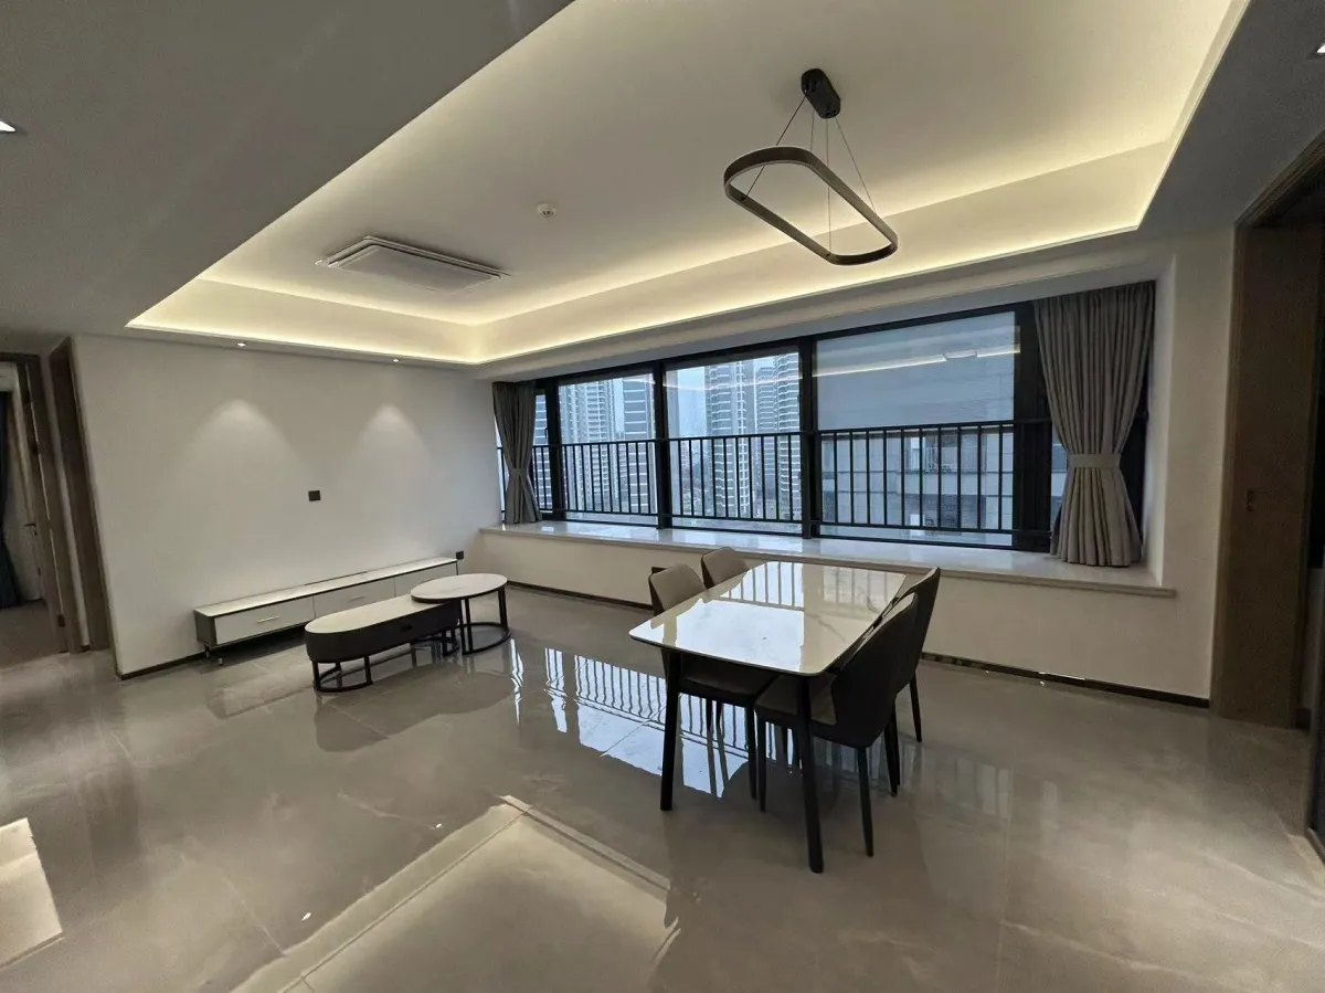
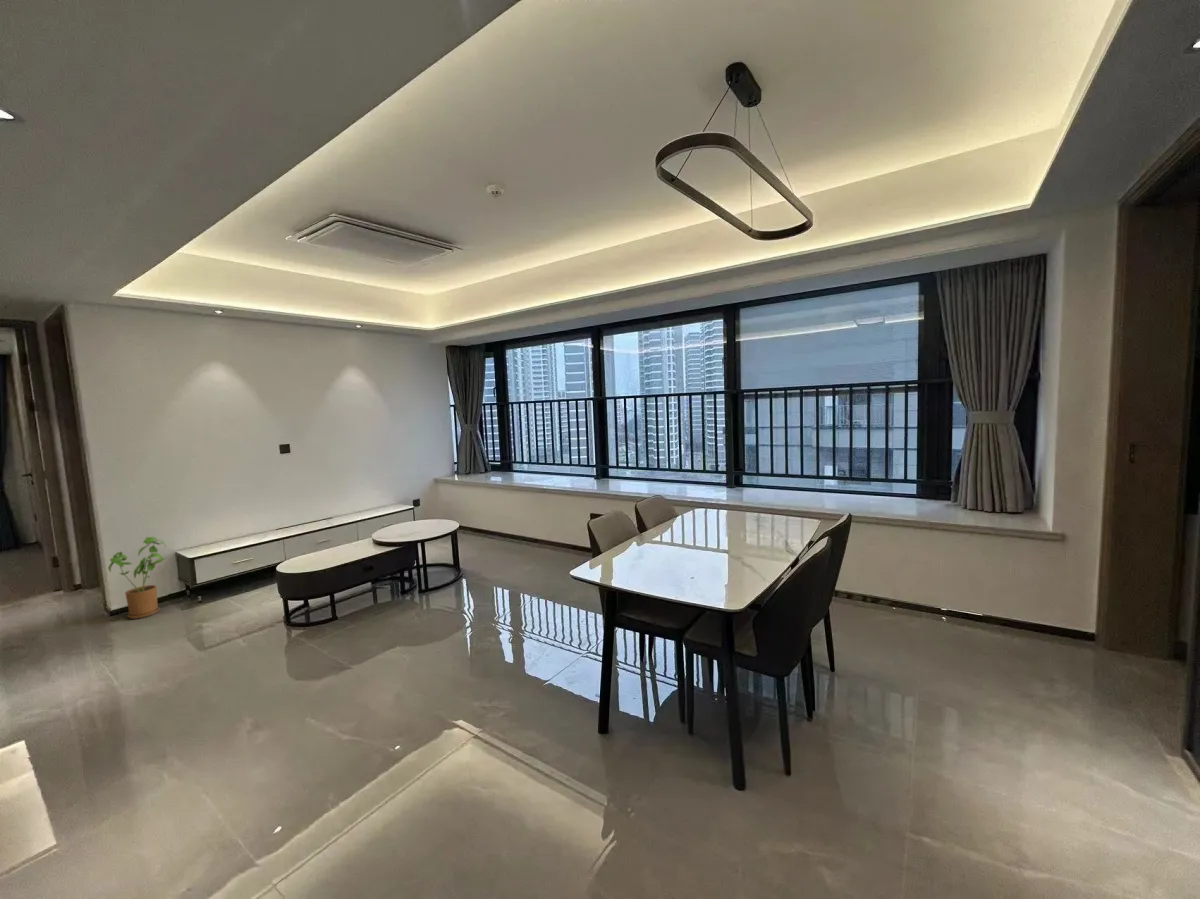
+ house plant (143, 576)
